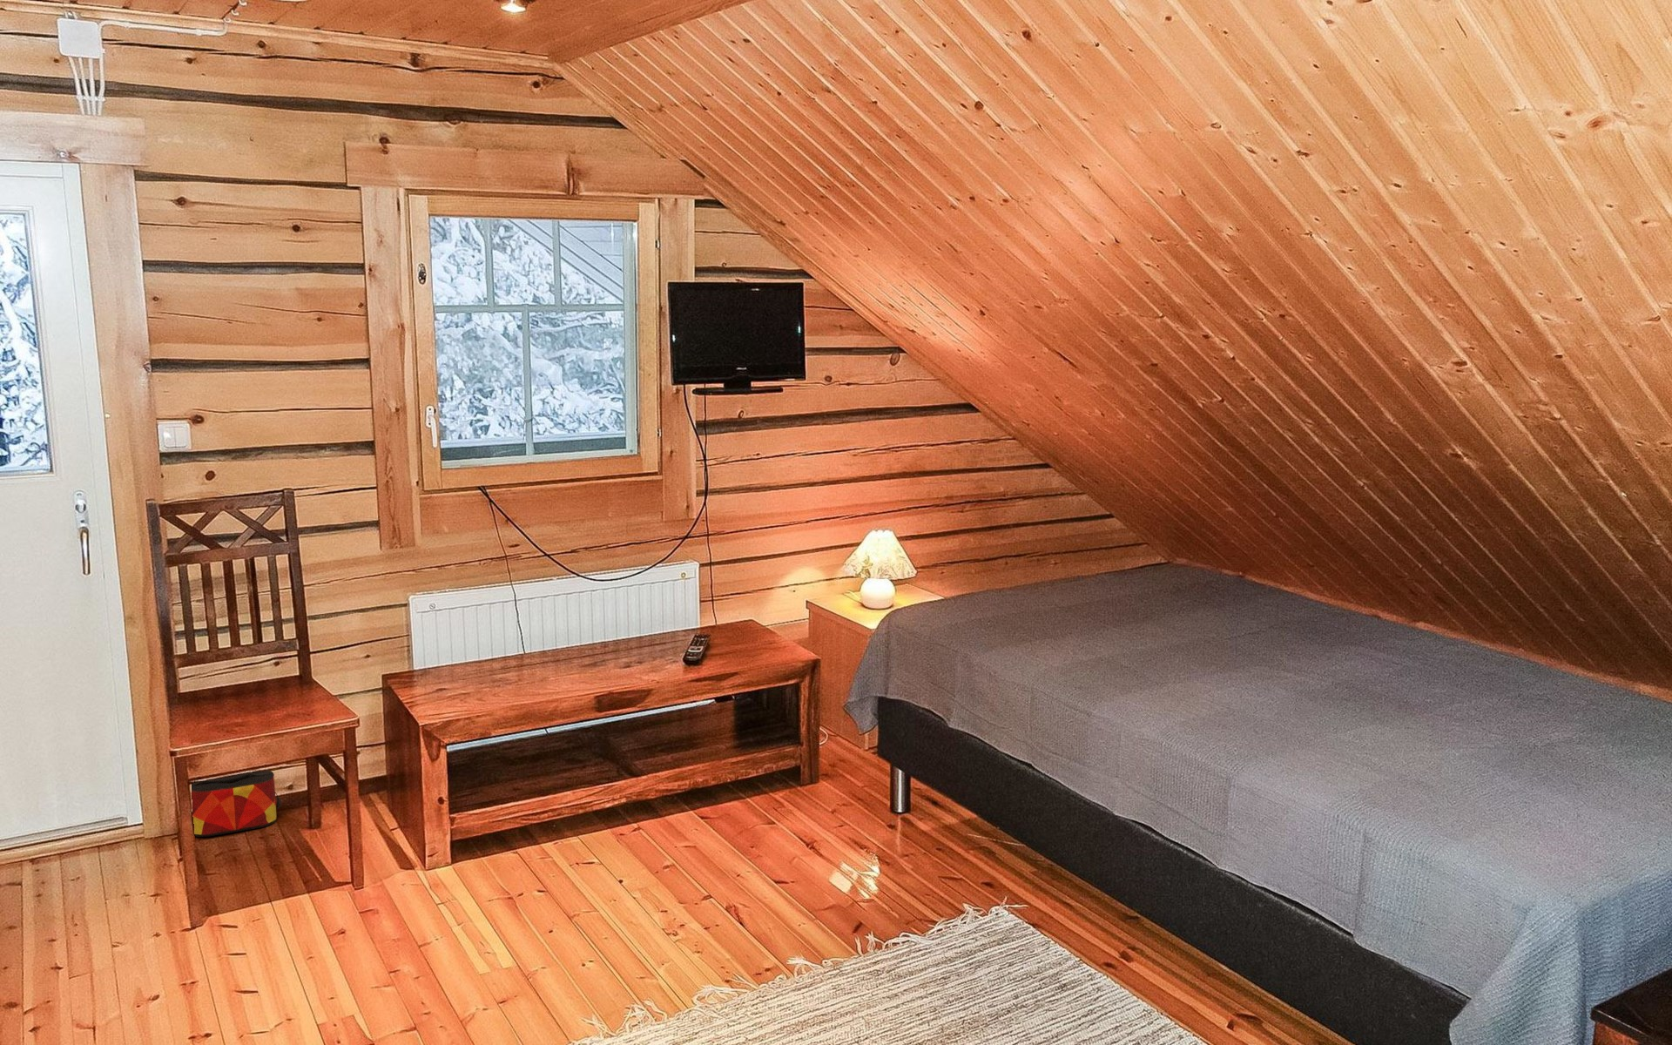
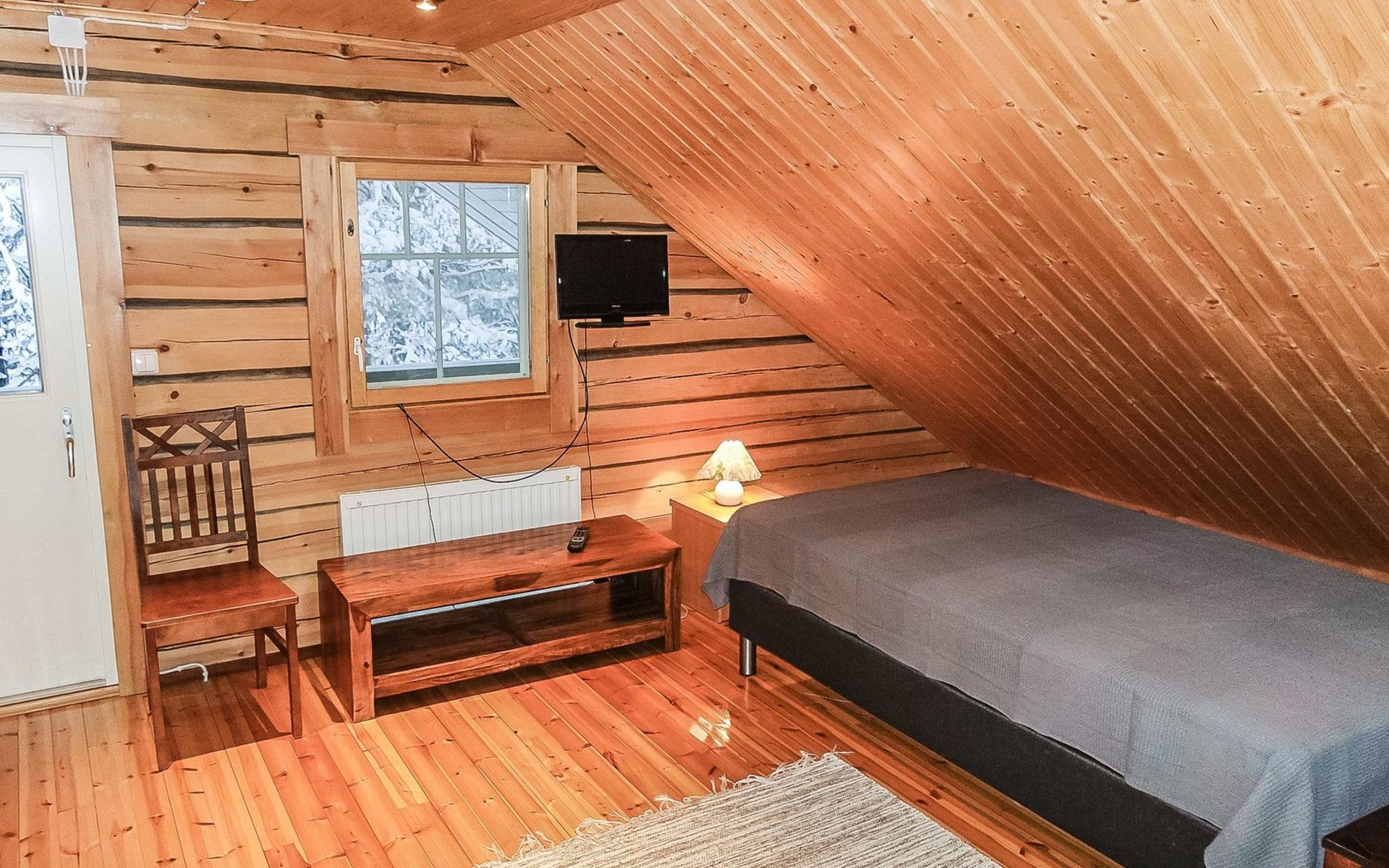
- bag (229, 801)
